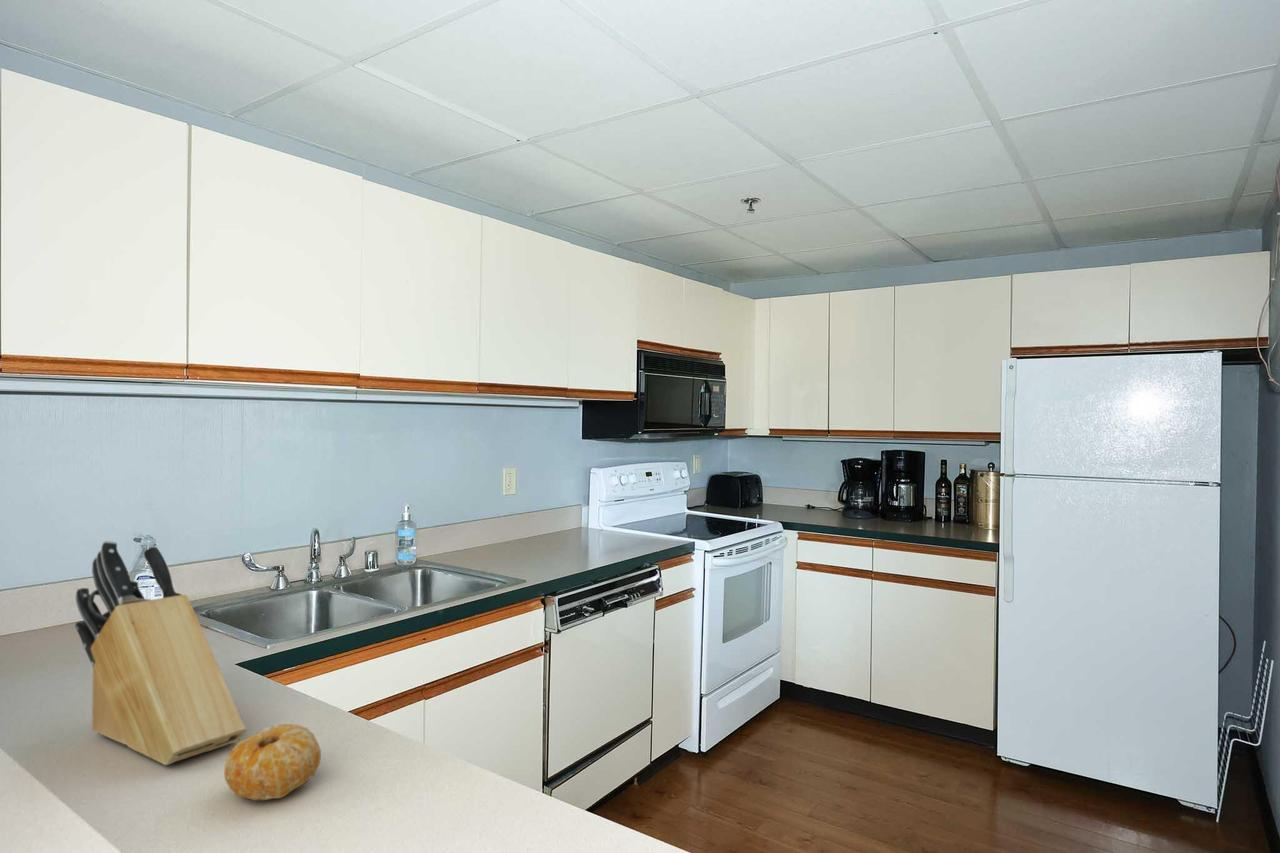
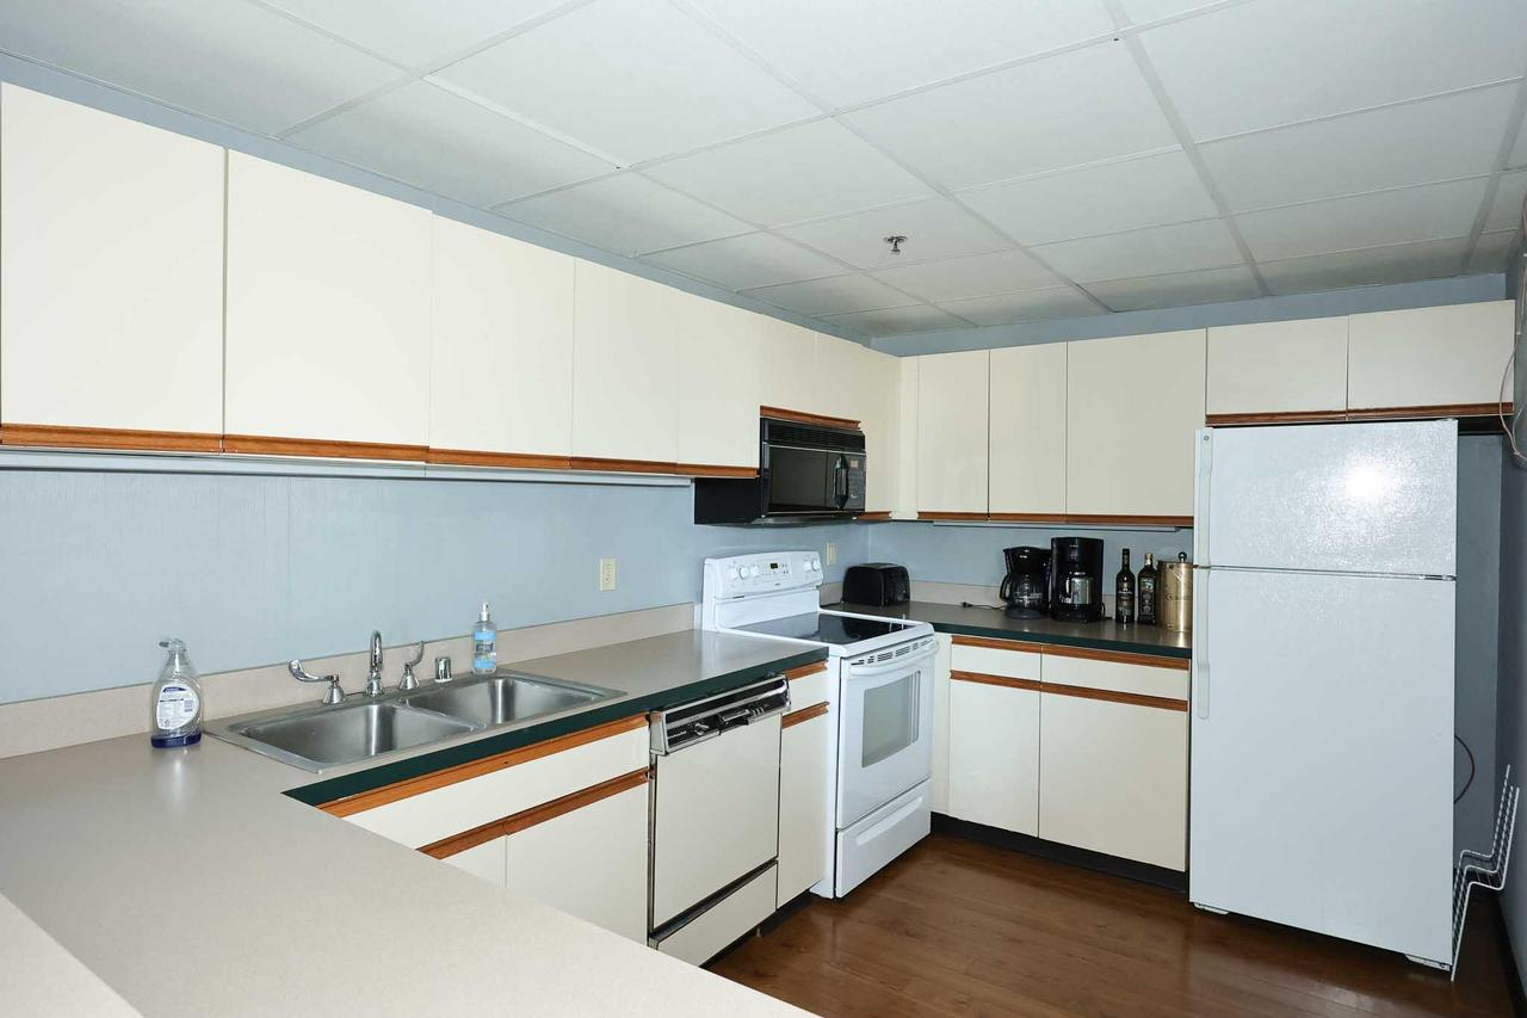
- fruit (273, 759)
- knife block (154, 639)
